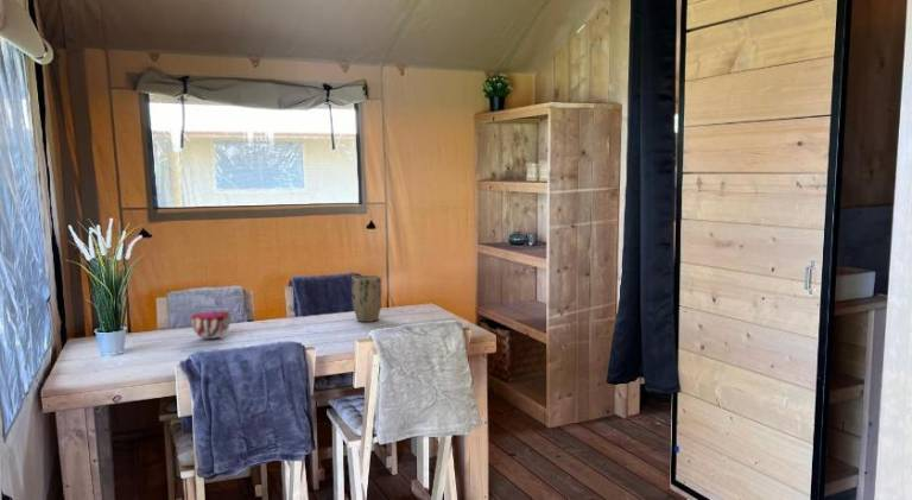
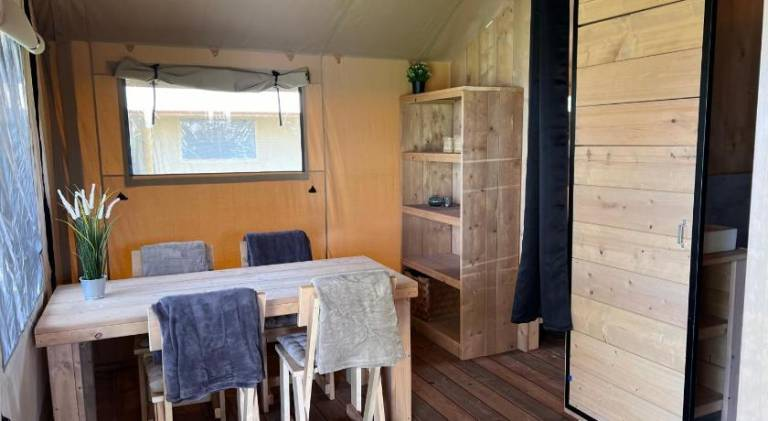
- decorative bowl (210, 325)
- plant pot (366, 298)
